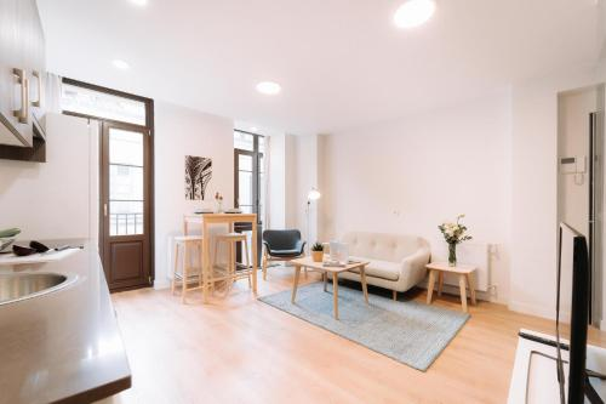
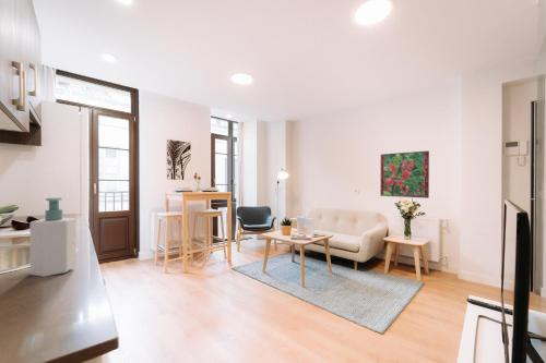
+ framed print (403, 174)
+ soap bottle (54, 234)
